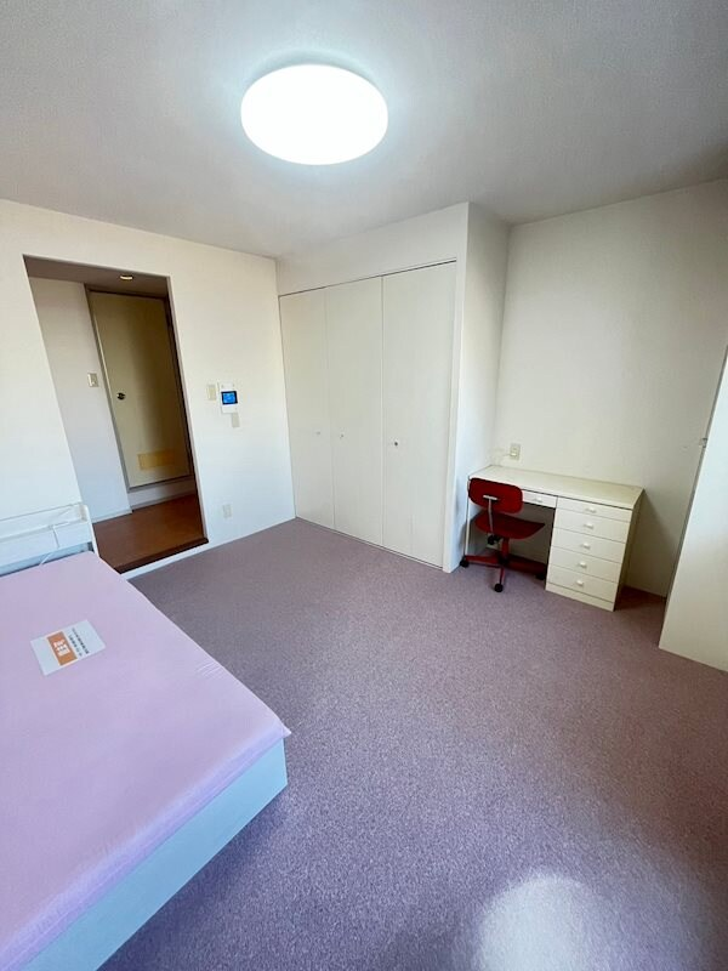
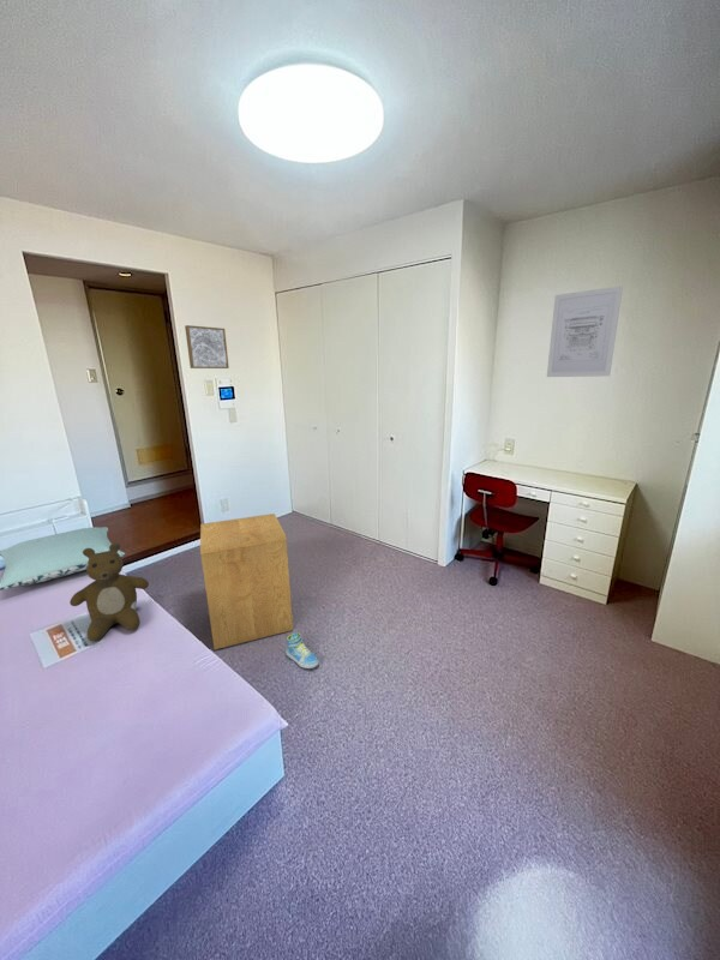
+ wall art (582, 335)
+ side table (246, 576)
+ teddy bear (108, 588)
+ sneaker (300, 648)
+ wall art (208, 348)
+ pillow (61, 553)
